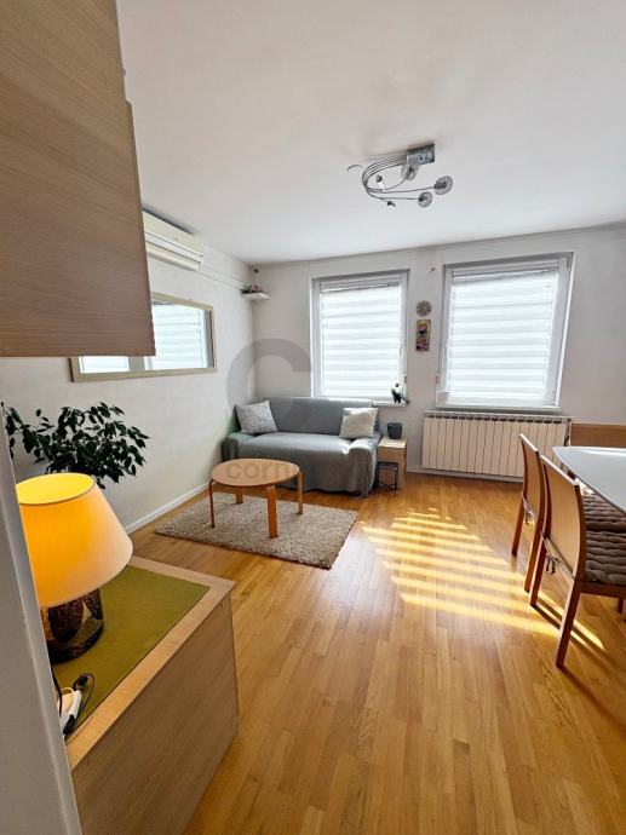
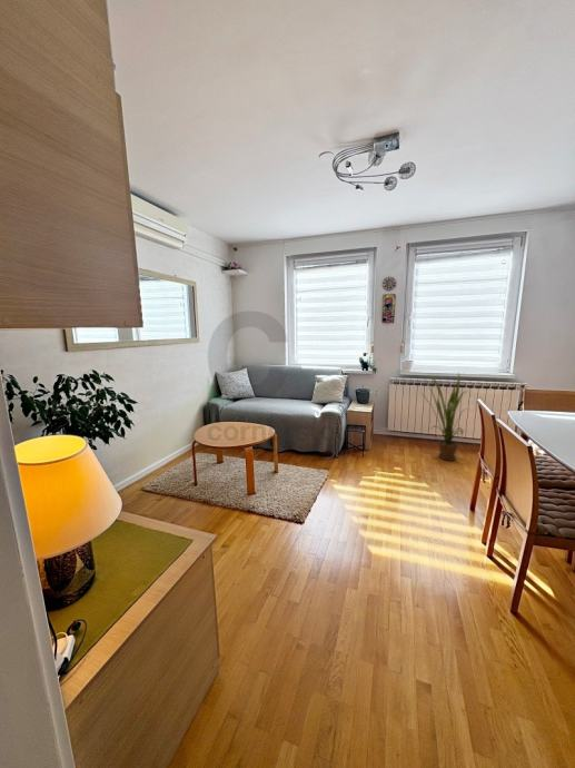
+ house plant (447, 417)
